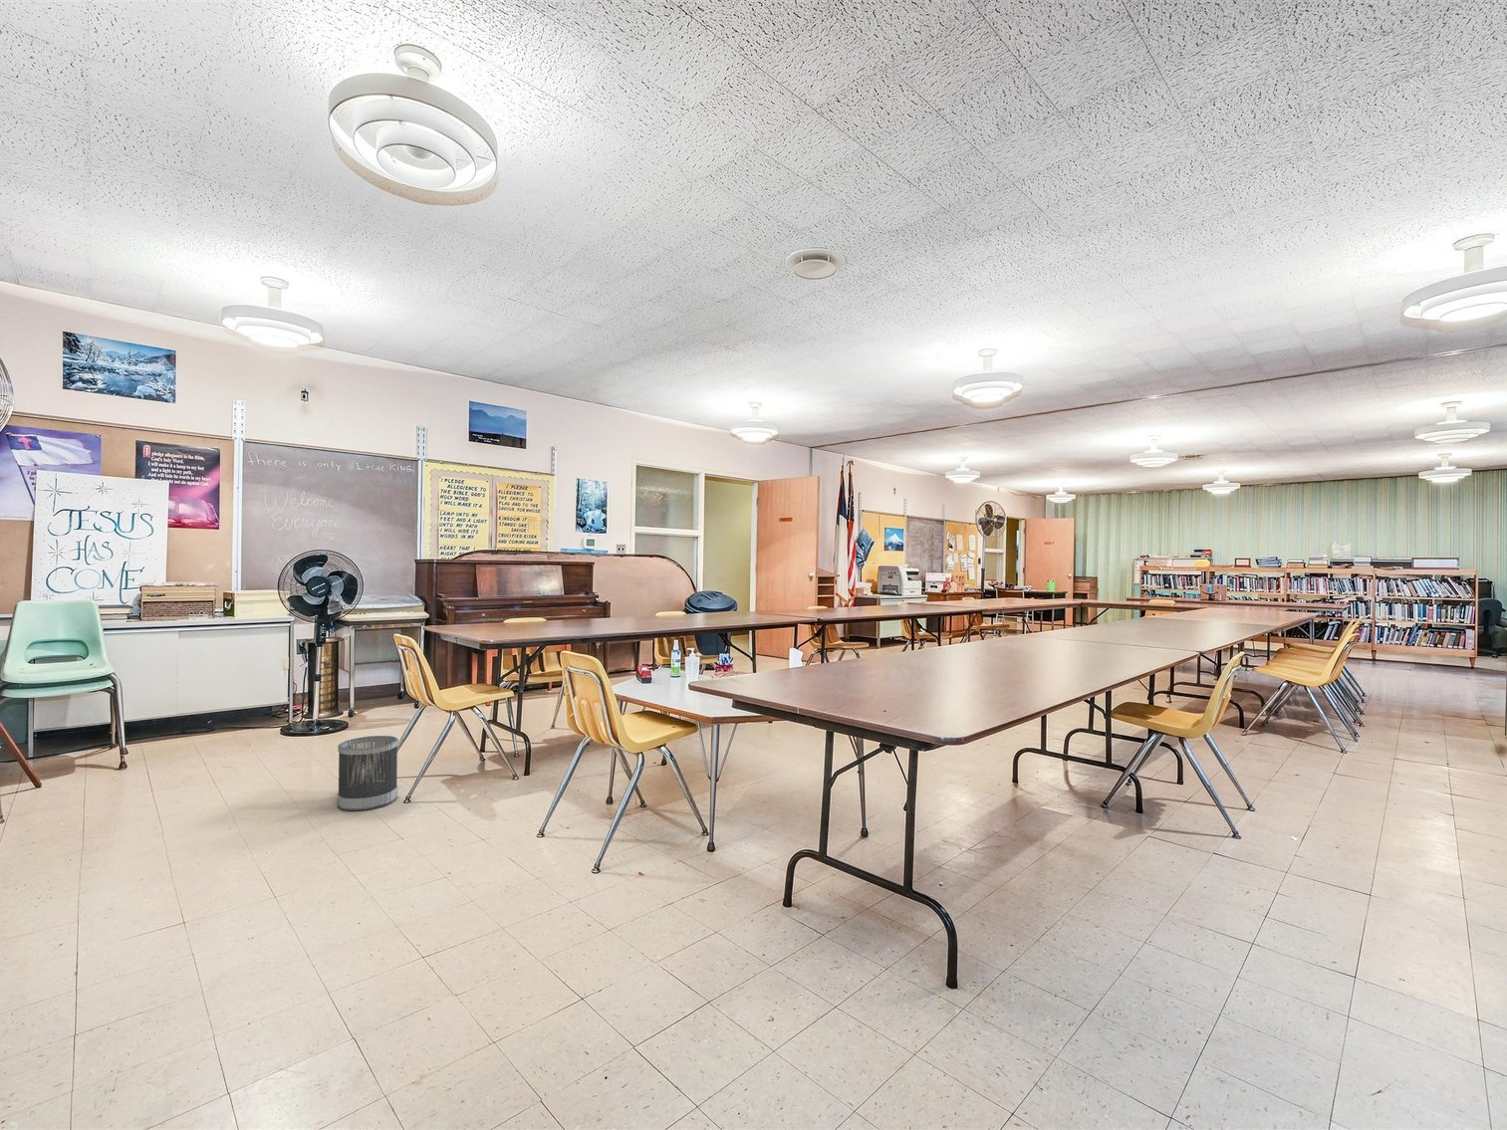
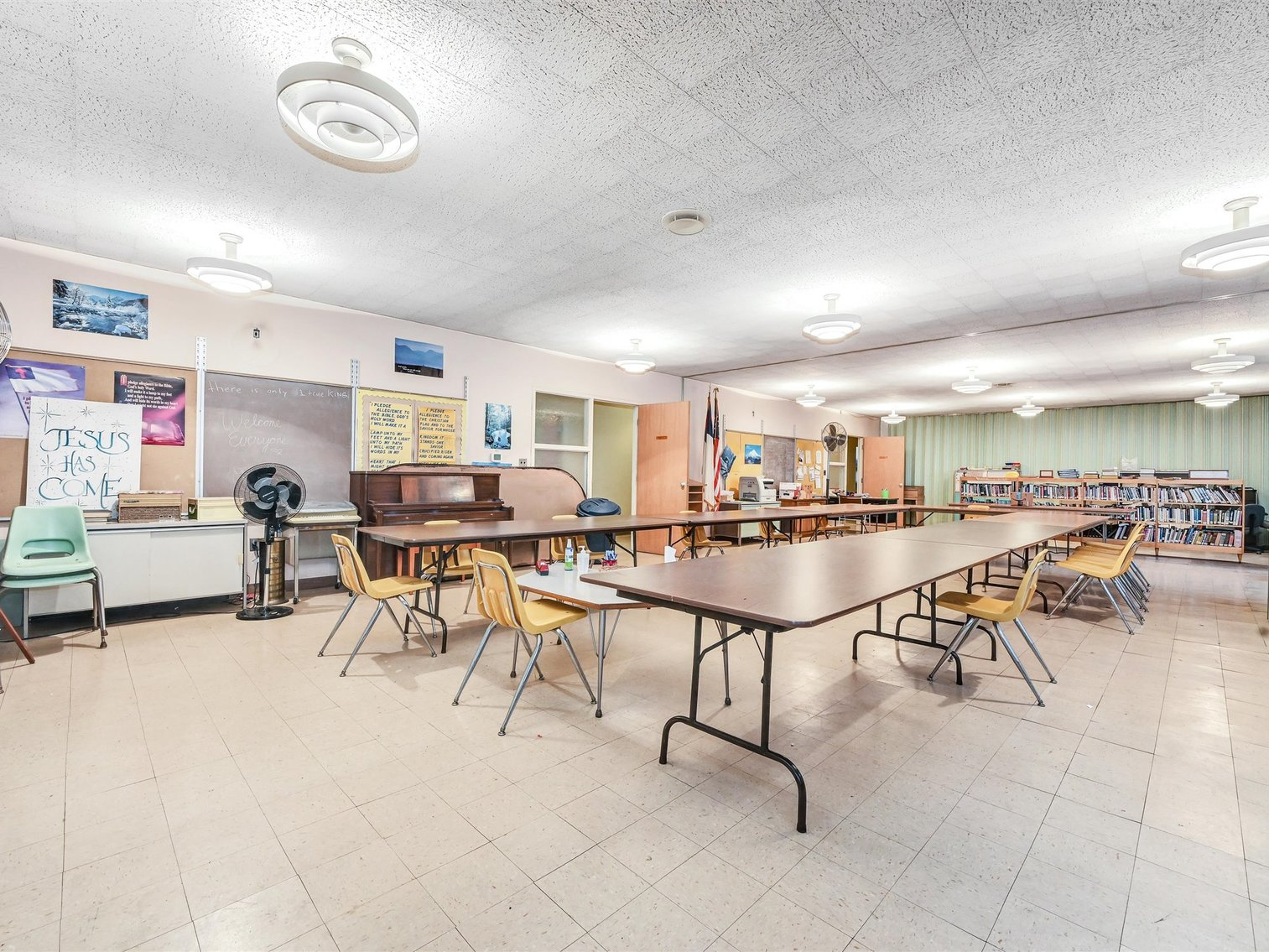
- wastebasket (367, 772)
